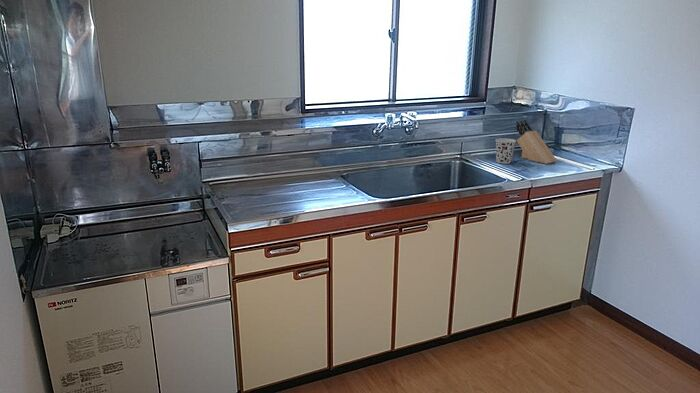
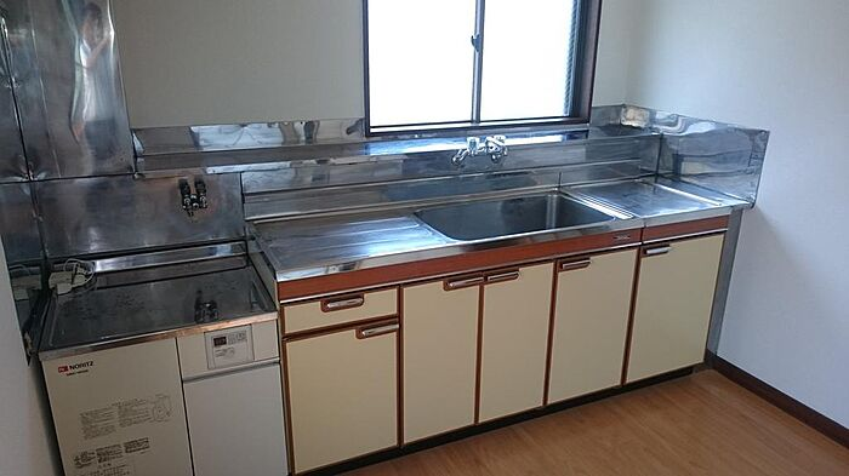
- knife block (534, 140)
- cup (504, 151)
